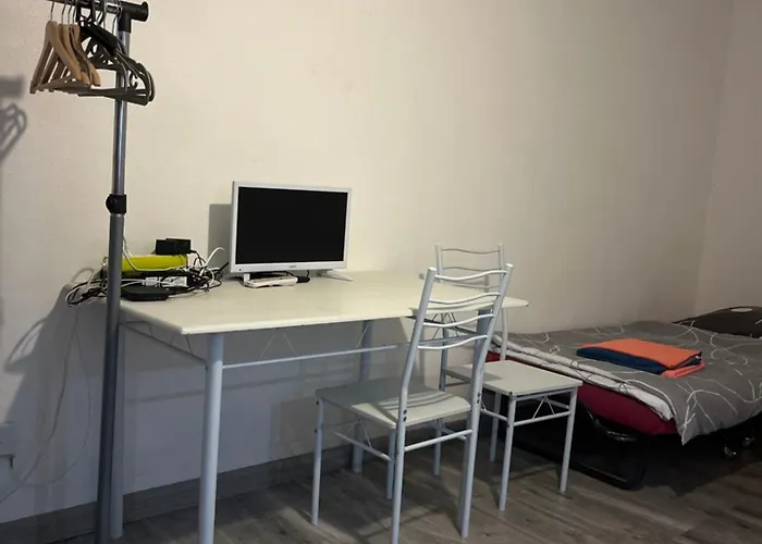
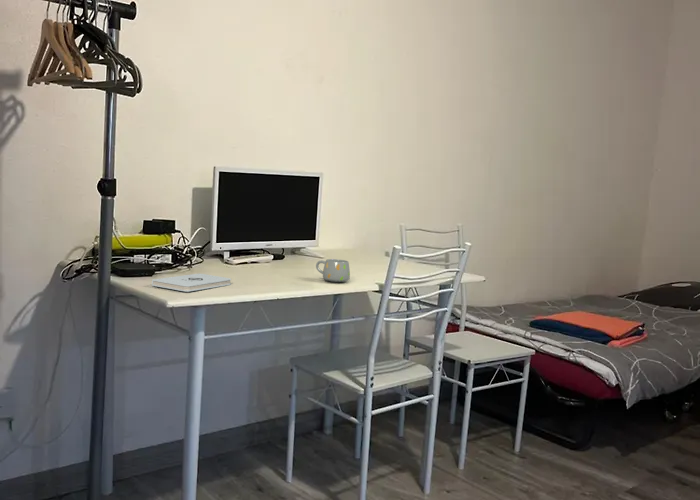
+ mug (332, 270)
+ notepad (193, 282)
